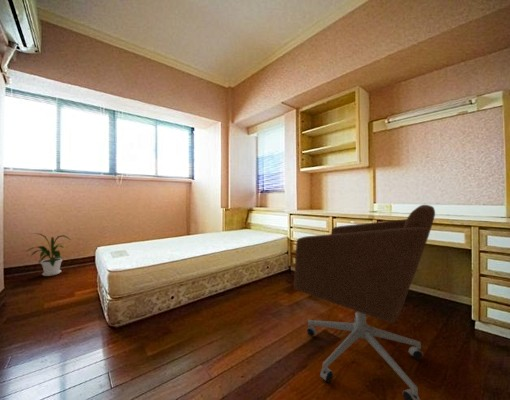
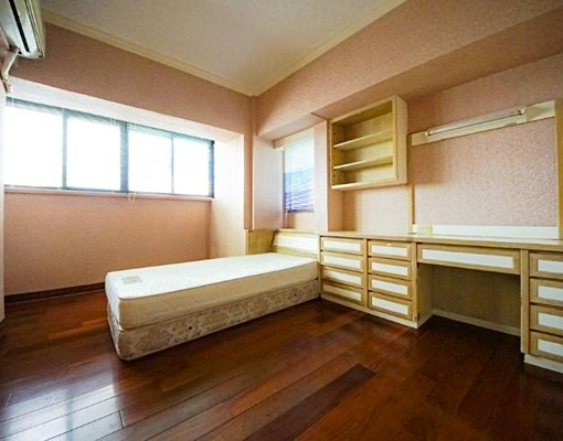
- house plant (49, 253)
- office chair (364, 281)
